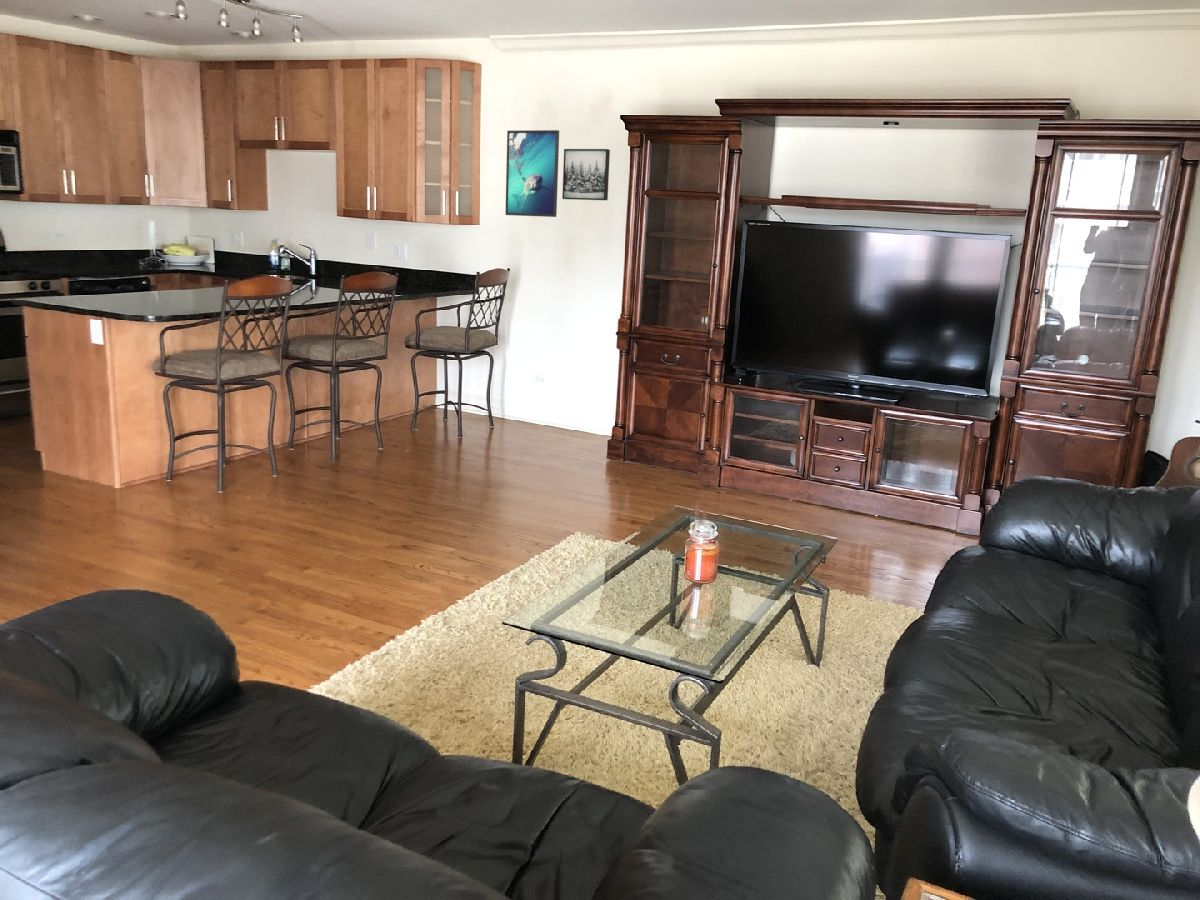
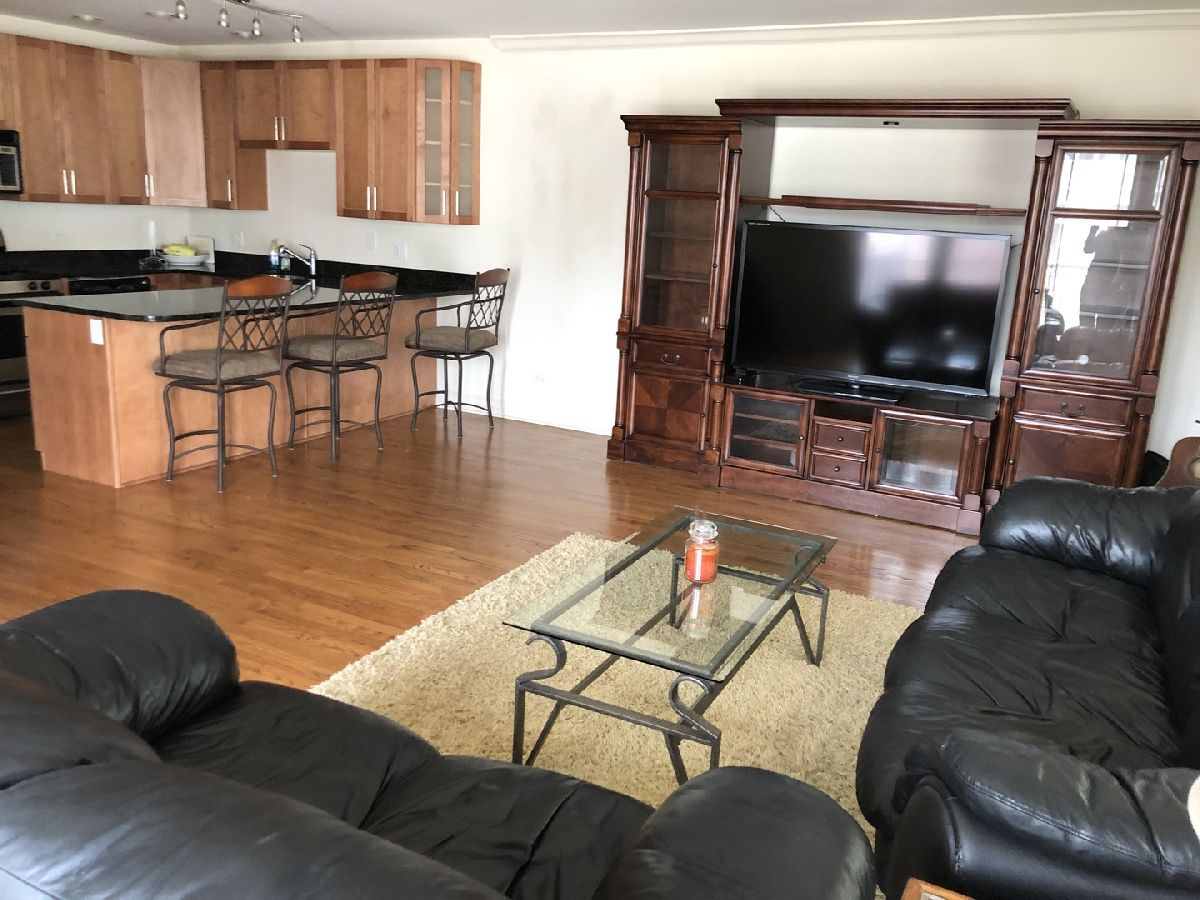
- wall art (585, 174)
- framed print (531, 173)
